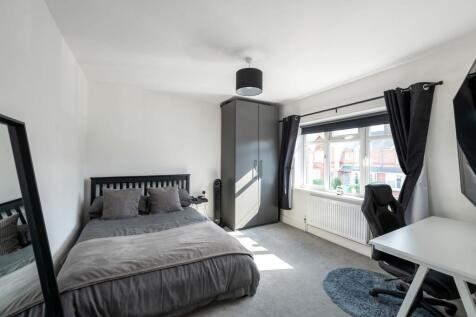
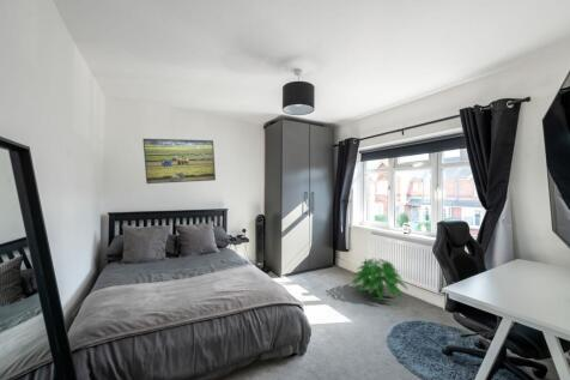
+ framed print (181, 161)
+ indoor plant (378, 275)
